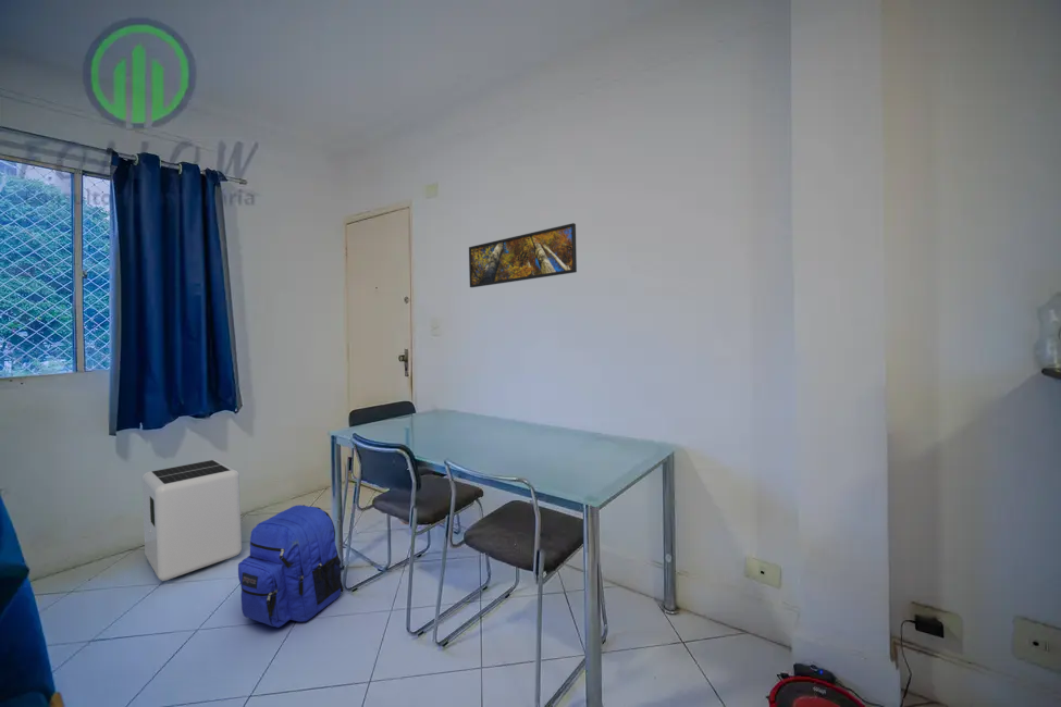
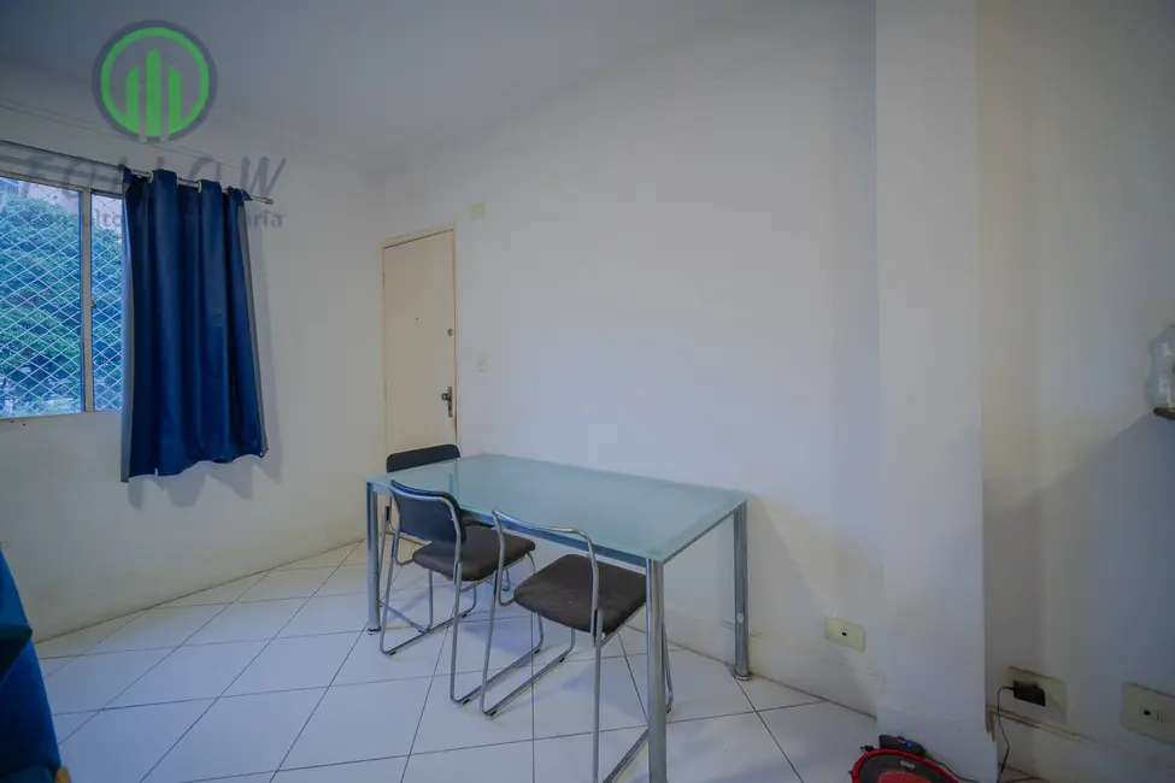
- air purifier (192, 514)
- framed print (517, 258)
- backpack (292, 561)
